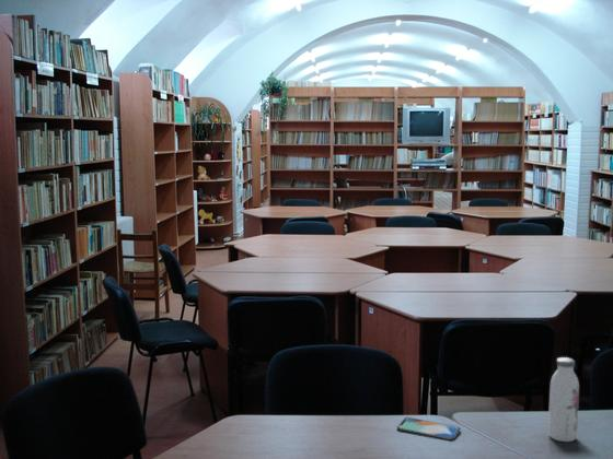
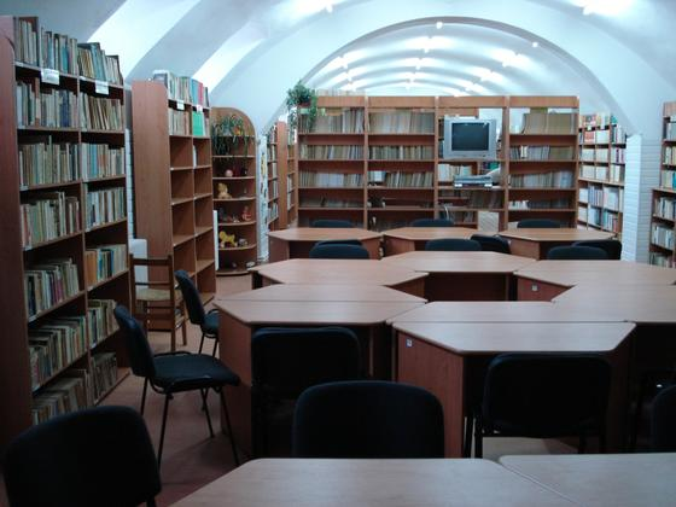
- water bottle (564, 398)
- smartphone (428, 427)
